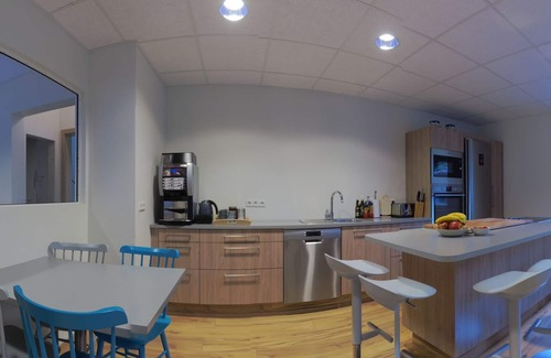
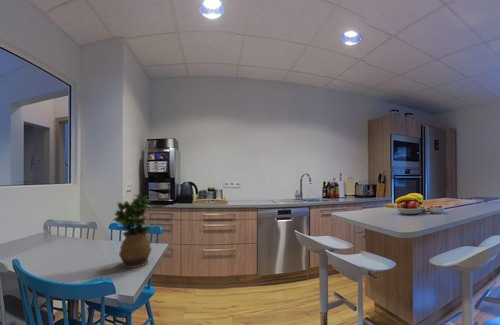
+ potted plant (131, 228)
